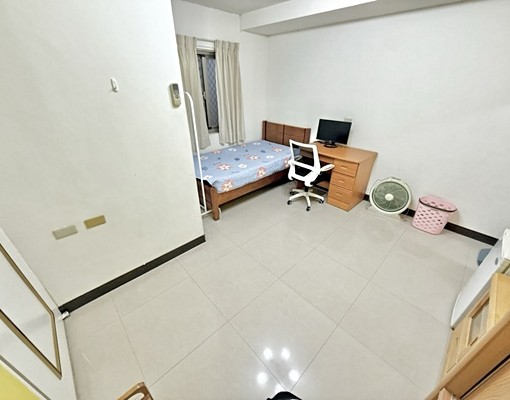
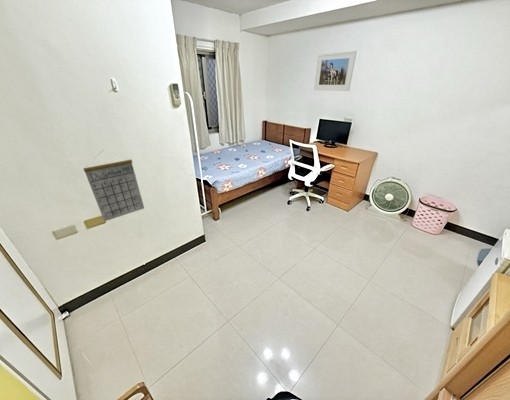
+ calendar (115, 184)
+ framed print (333, 72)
